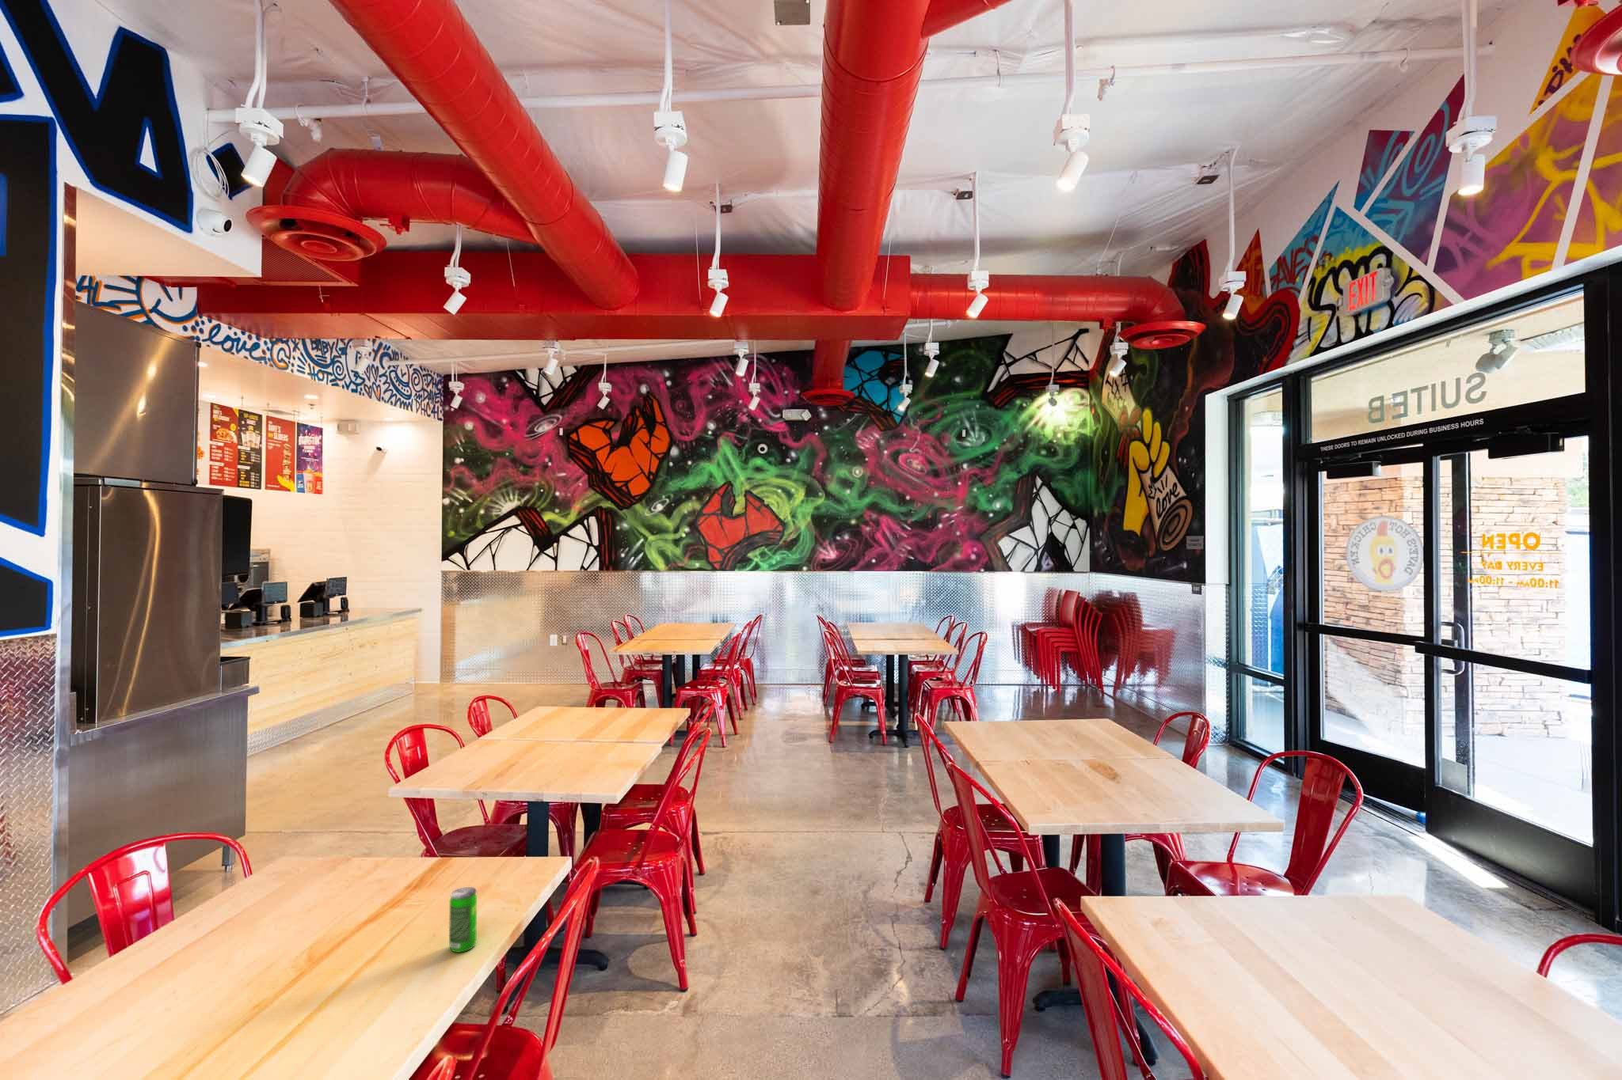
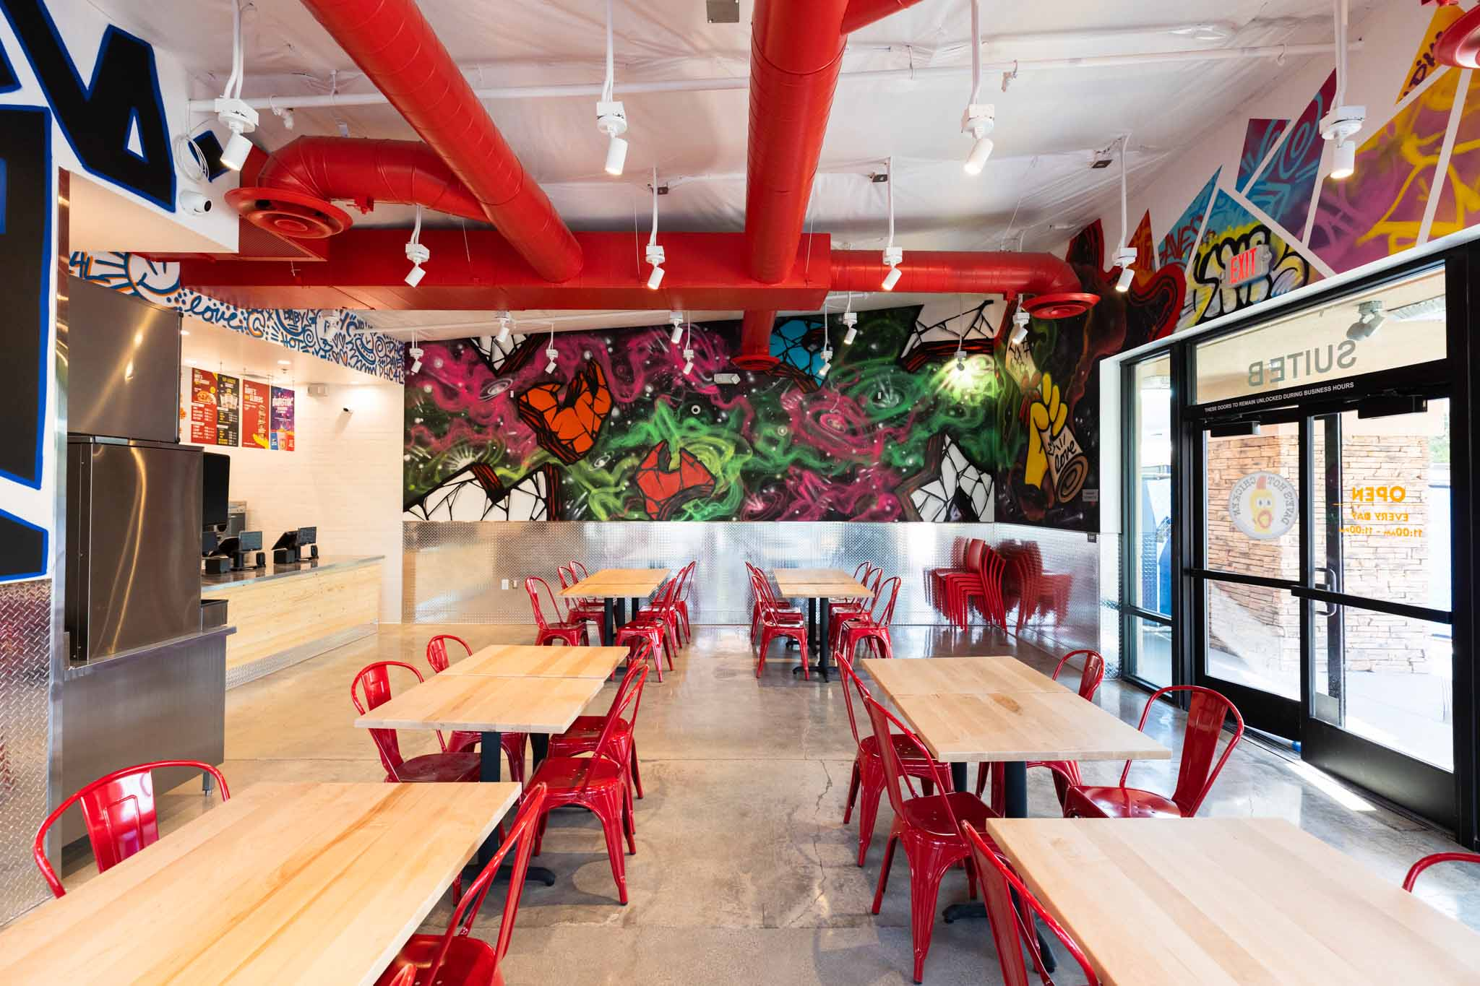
- beverage can (463, 920)
